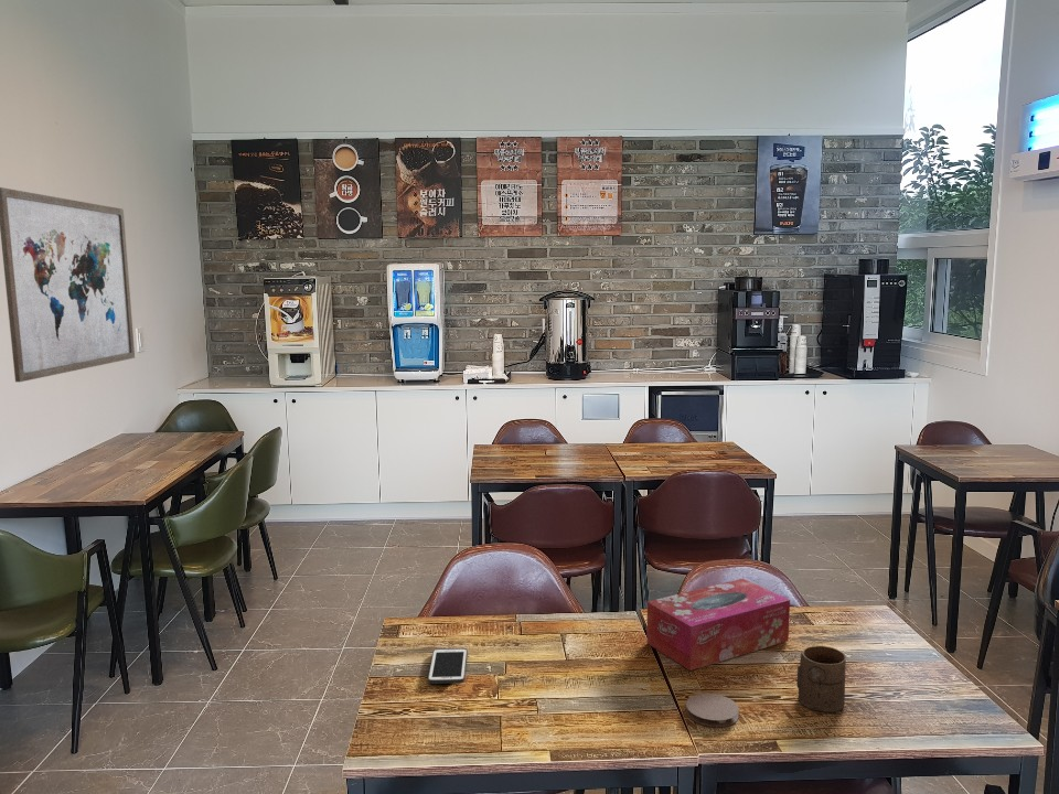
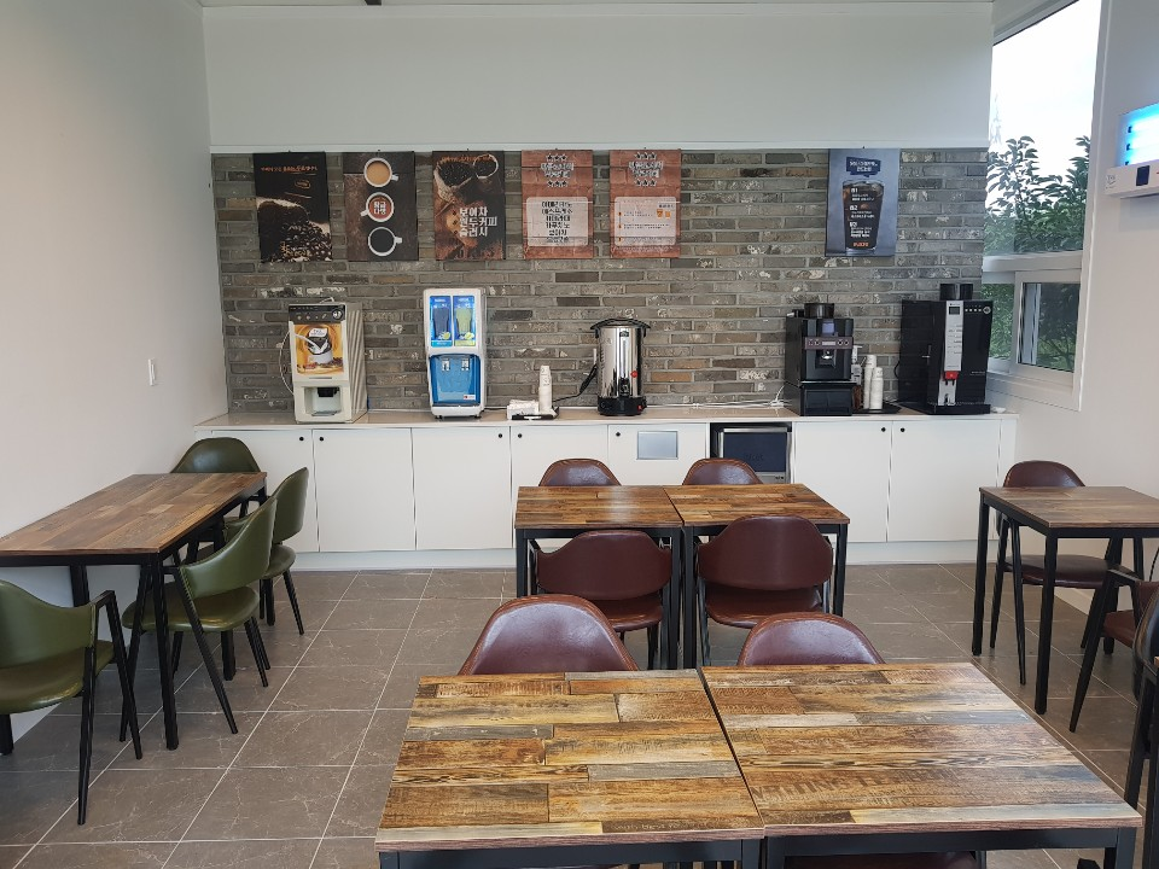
- coaster (712, 709)
- wall art (75, 285)
- cell phone (448, 665)
- tissue box (718, 621)
- cup (821, 677)
